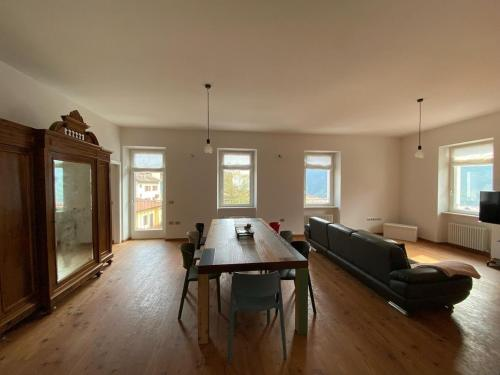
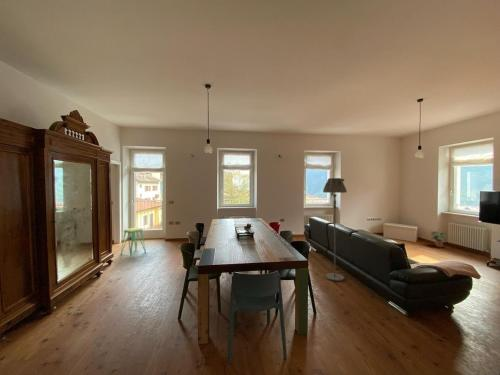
+ potted plant (439, 238)
+ floor lamp (334, 227)
+ stool (133, 240)
